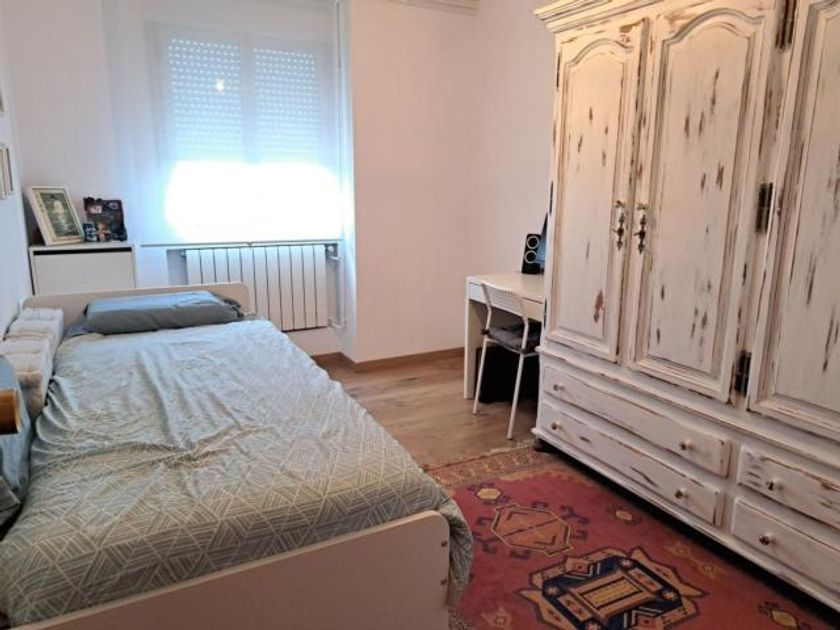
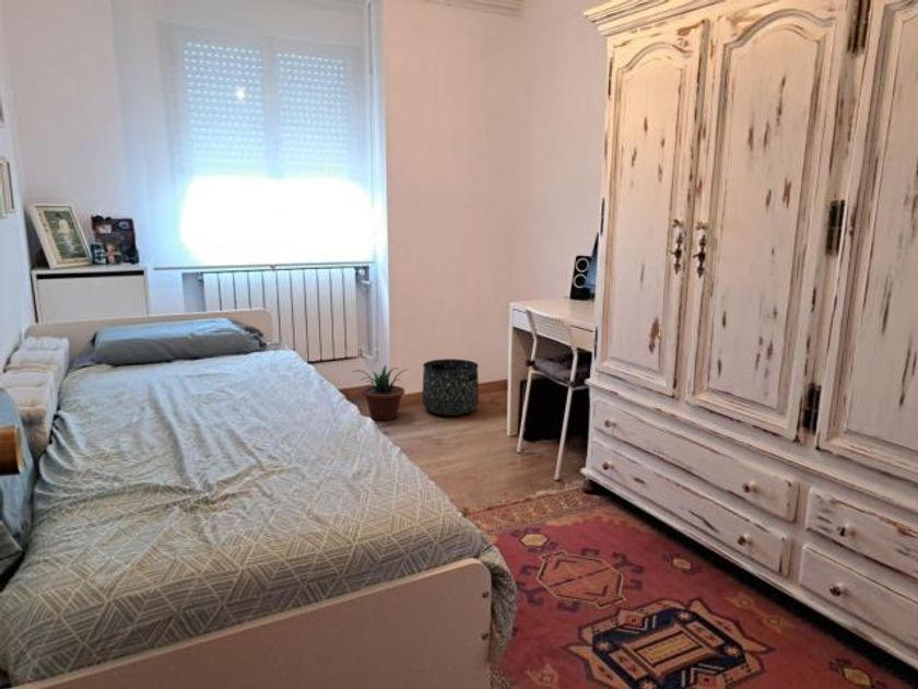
+ potted plant (380, 392)
+ basket (450, 387)
